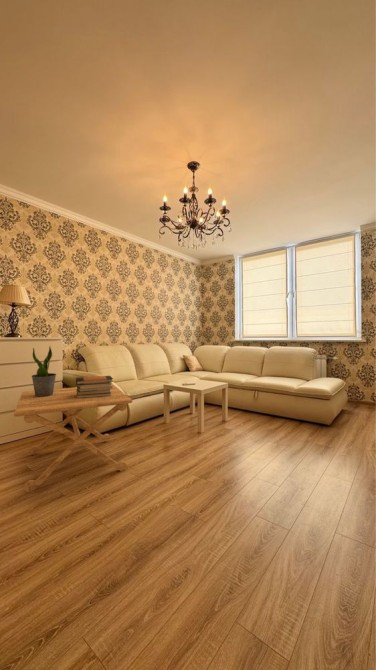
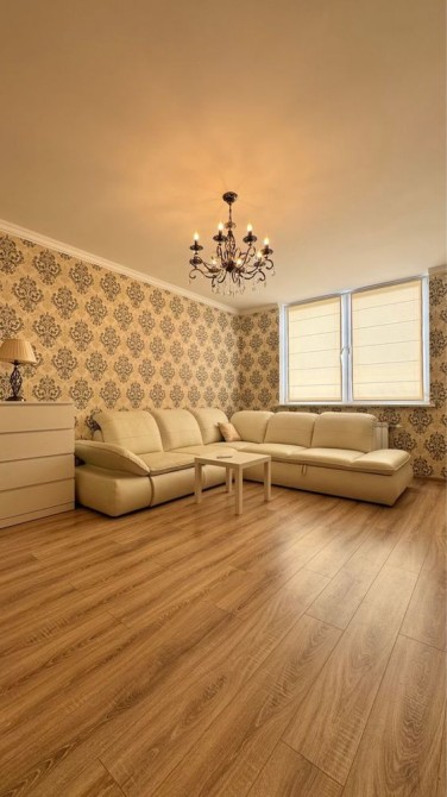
- book stack (94, 386)
- potted plant (44, 370)
- side table (74, 428)
